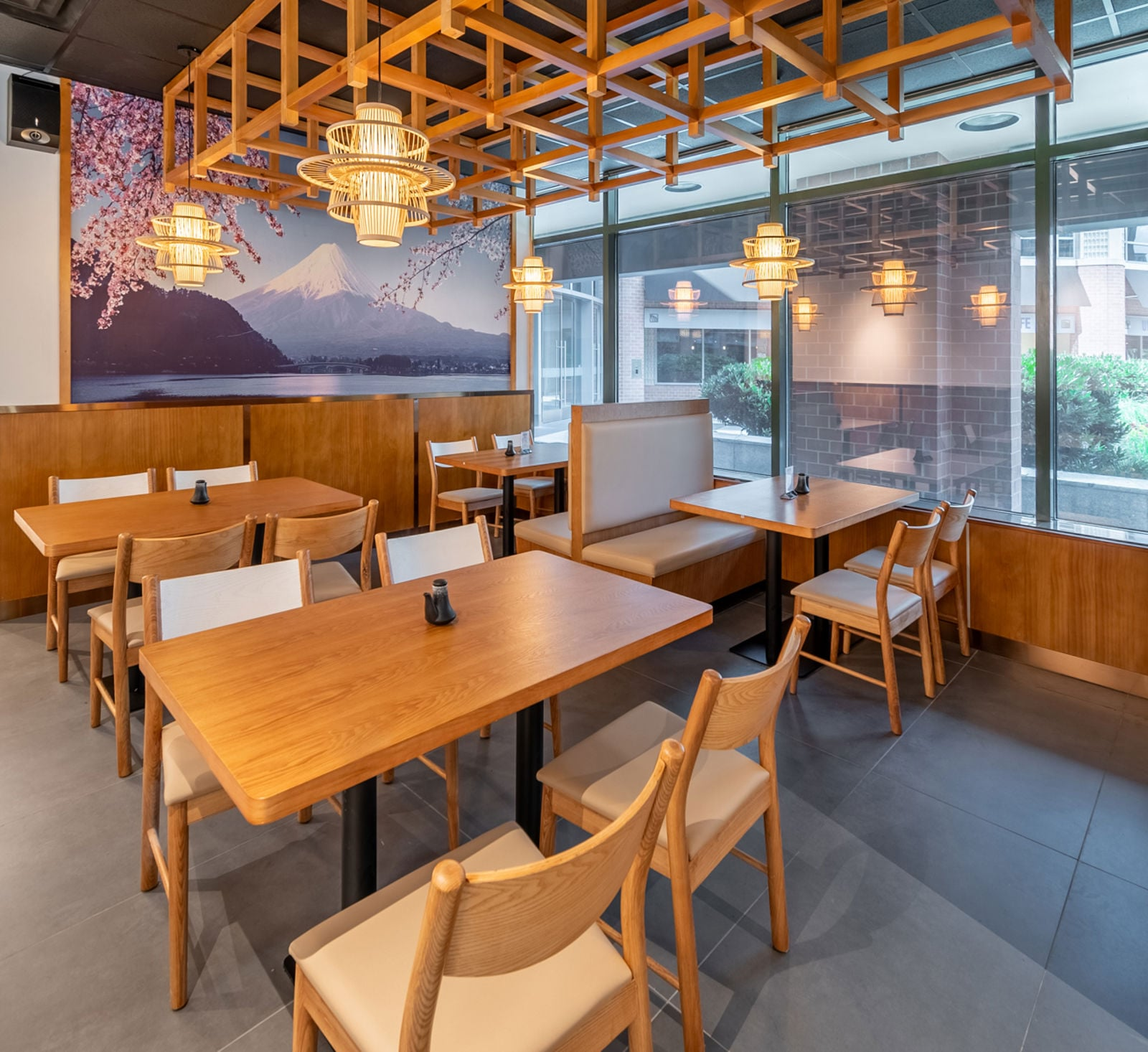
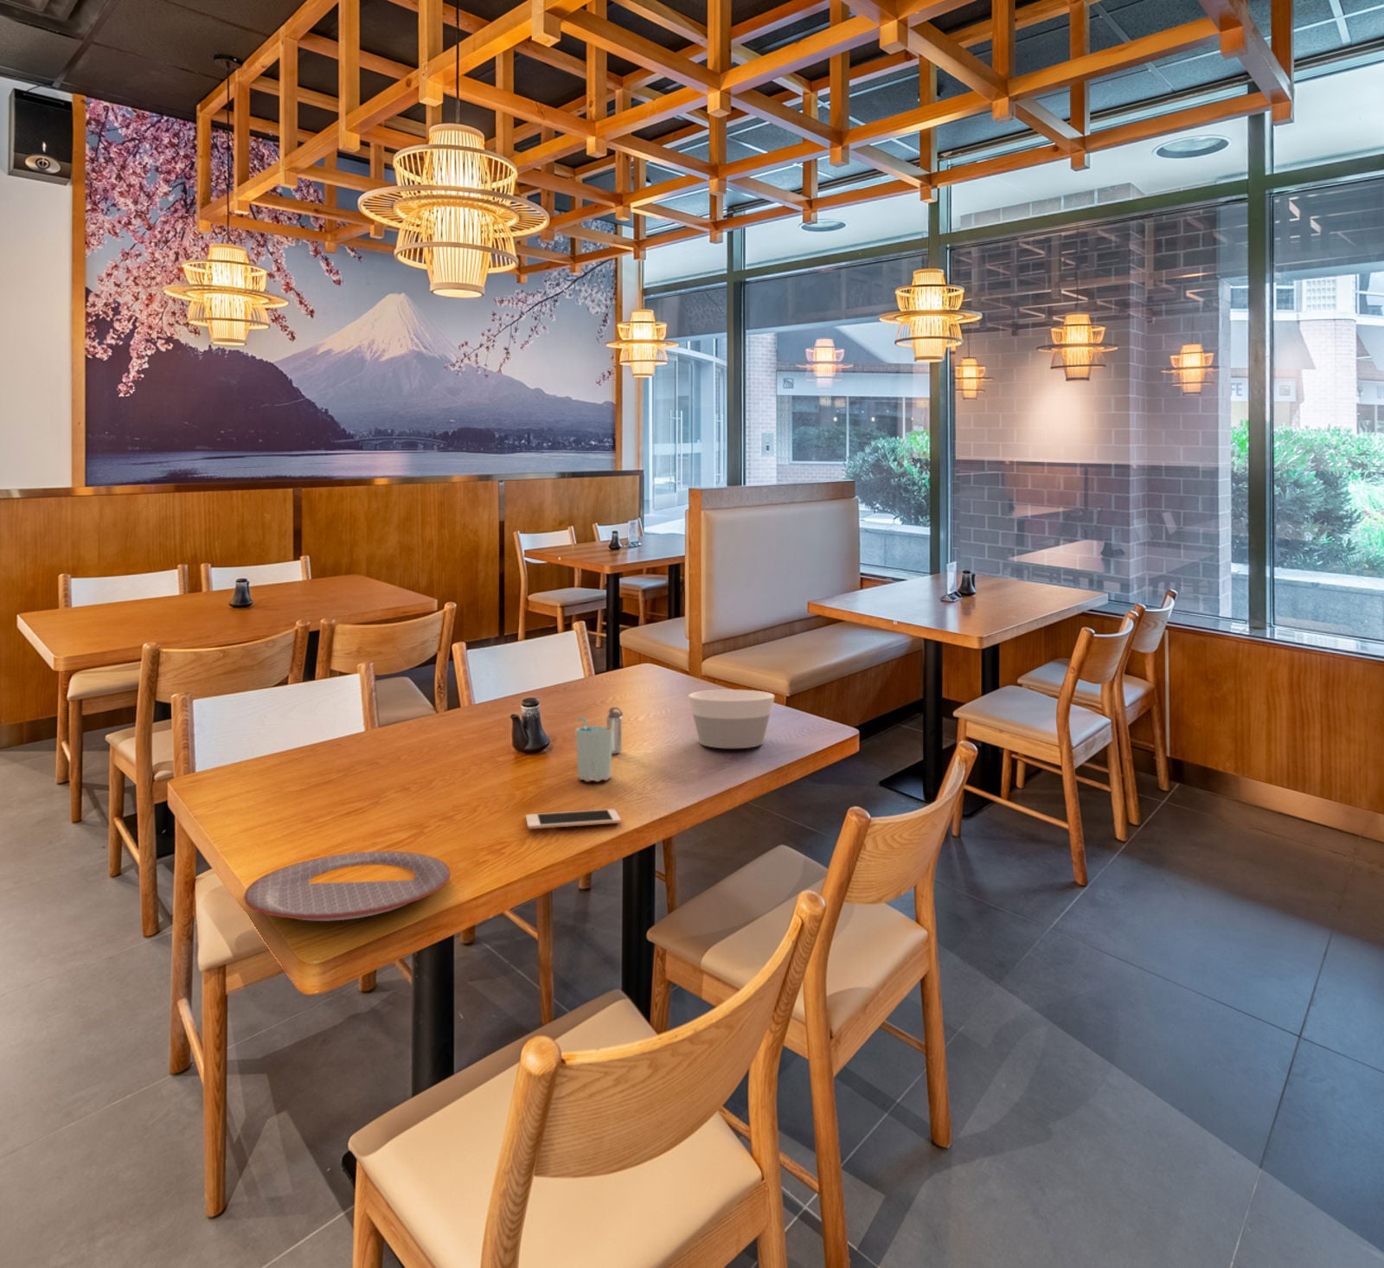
+ plate (351, 887)
+ cell phone (573, 818)
+ shaker (614, 730)
+ cup (596, 747)
+ bowl (731, 718)
